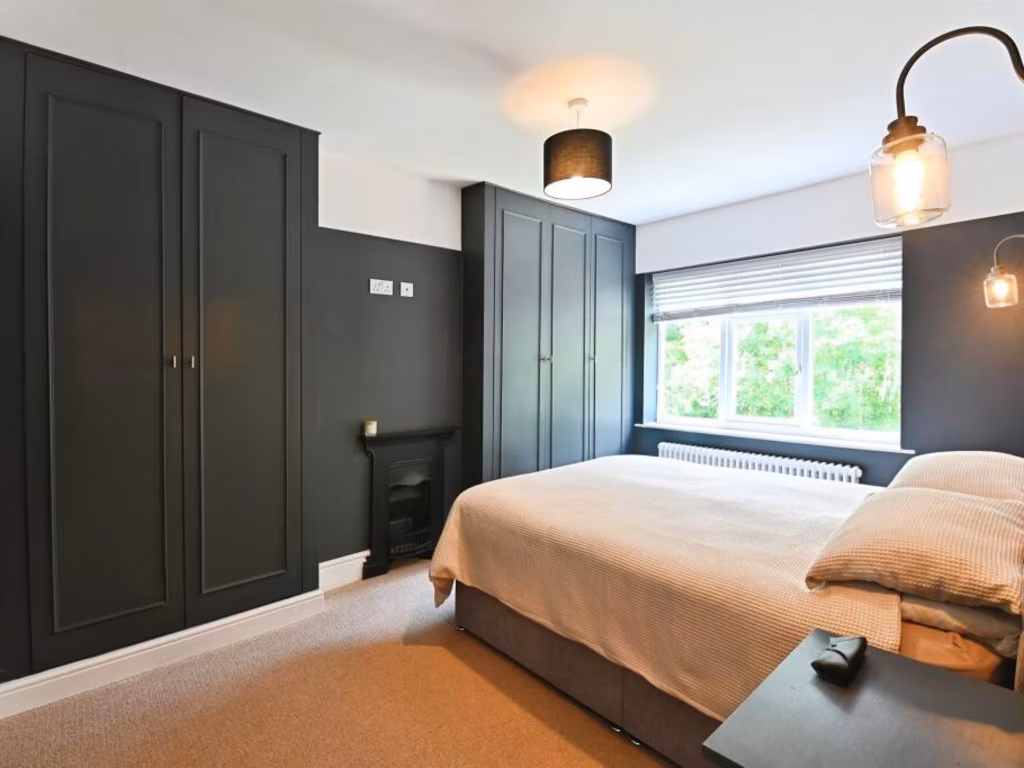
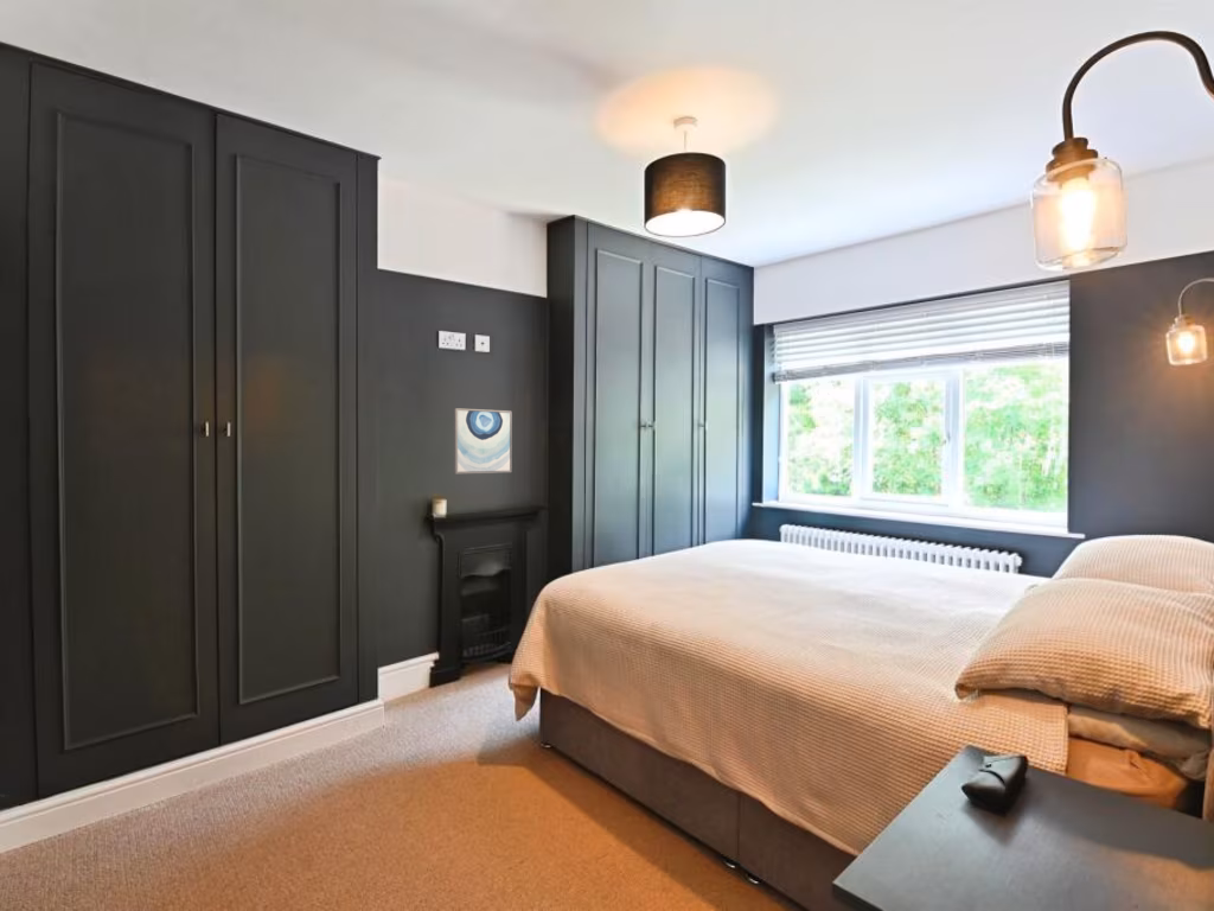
+ wall art (483, 441)
